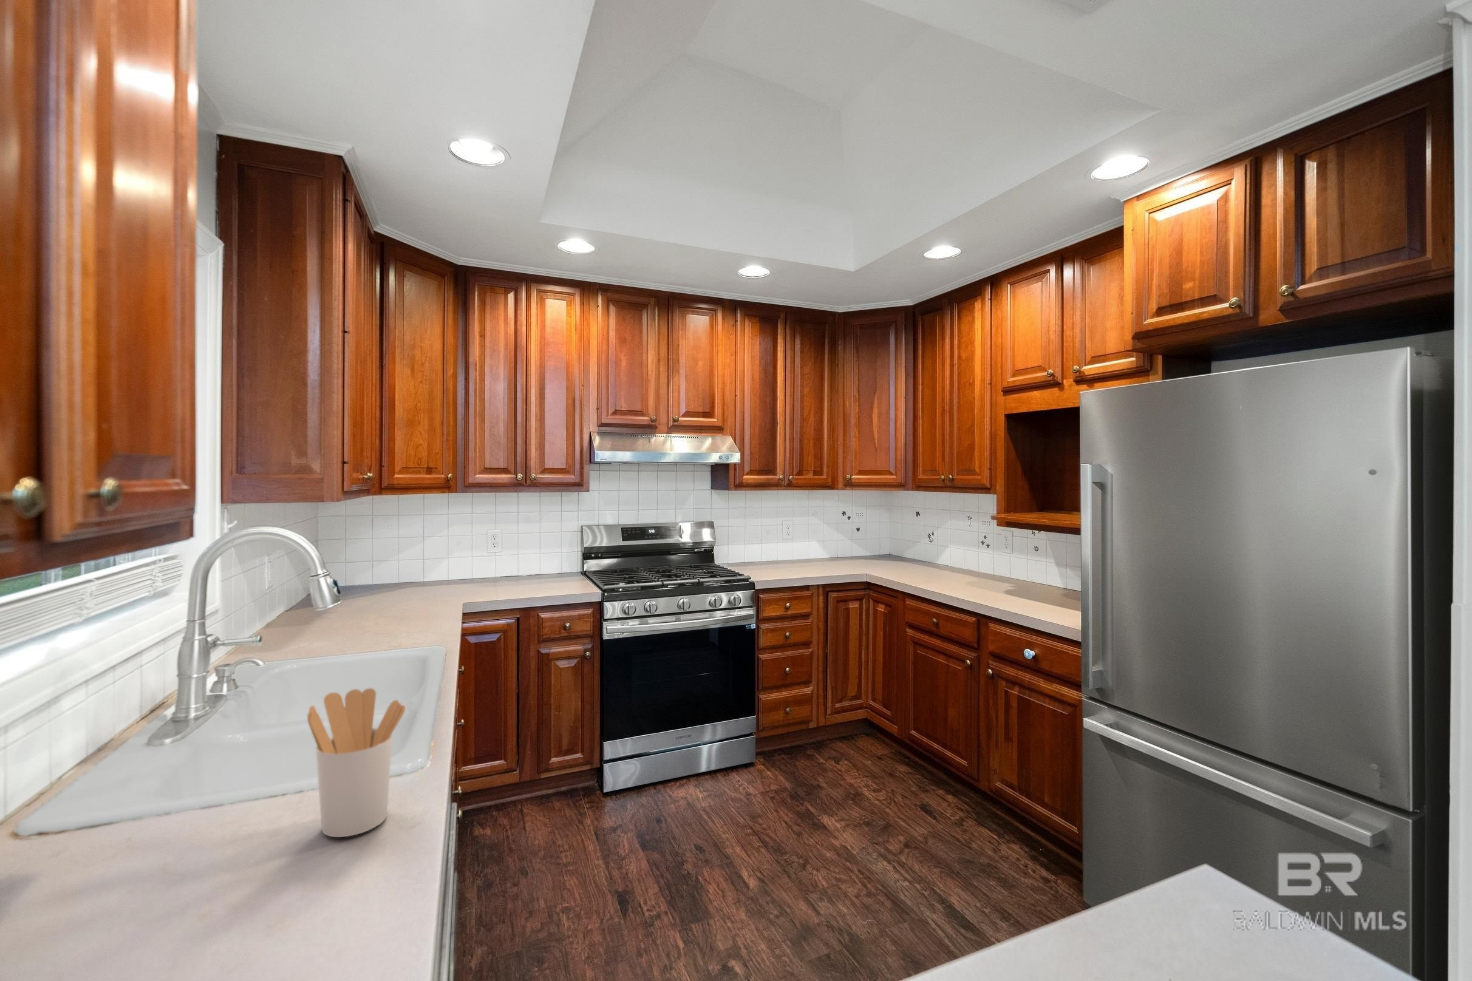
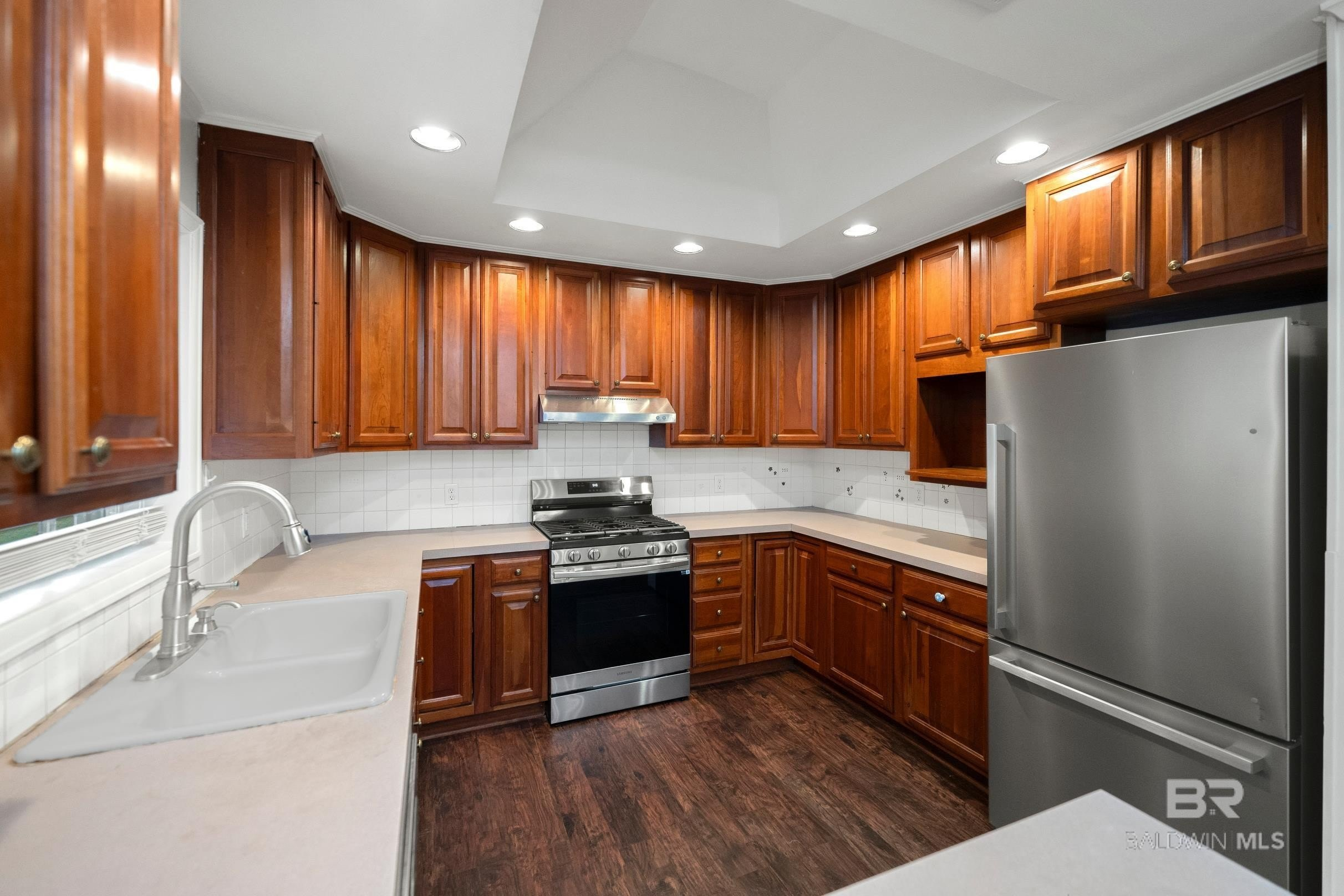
- utensil holder (353, 755)
